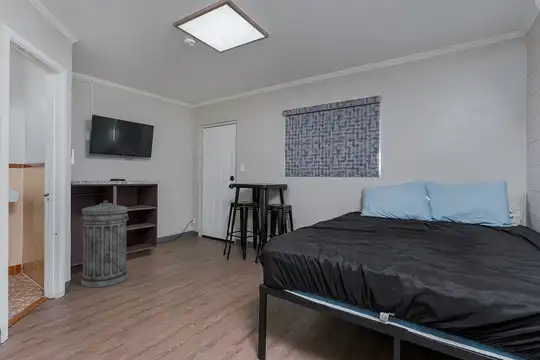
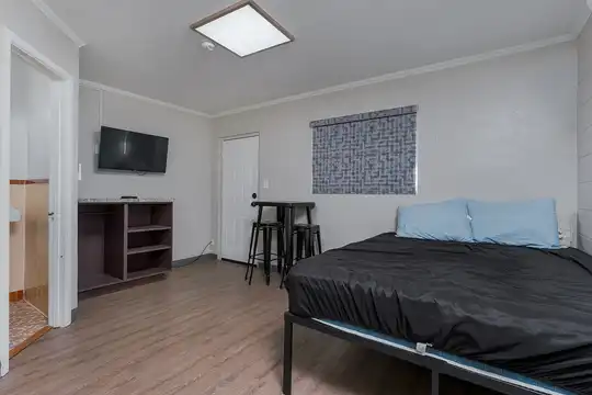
- trash can (105, 240)
